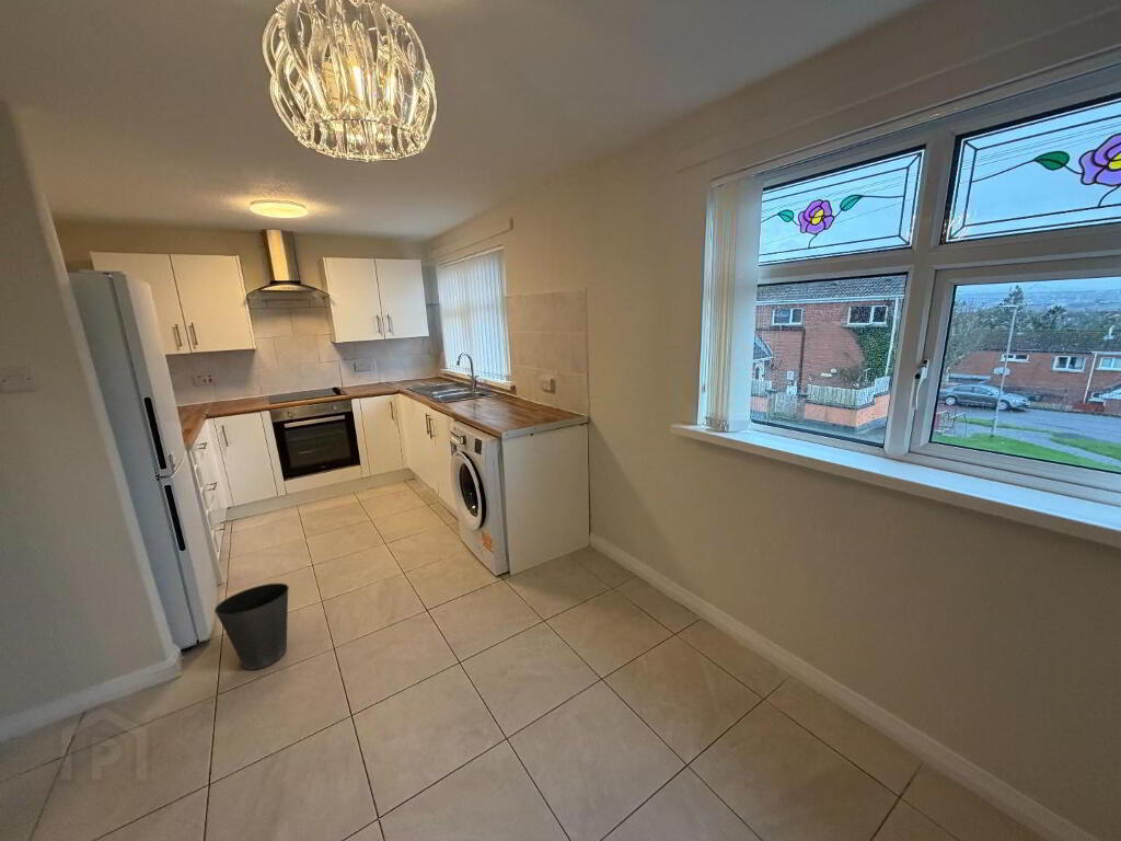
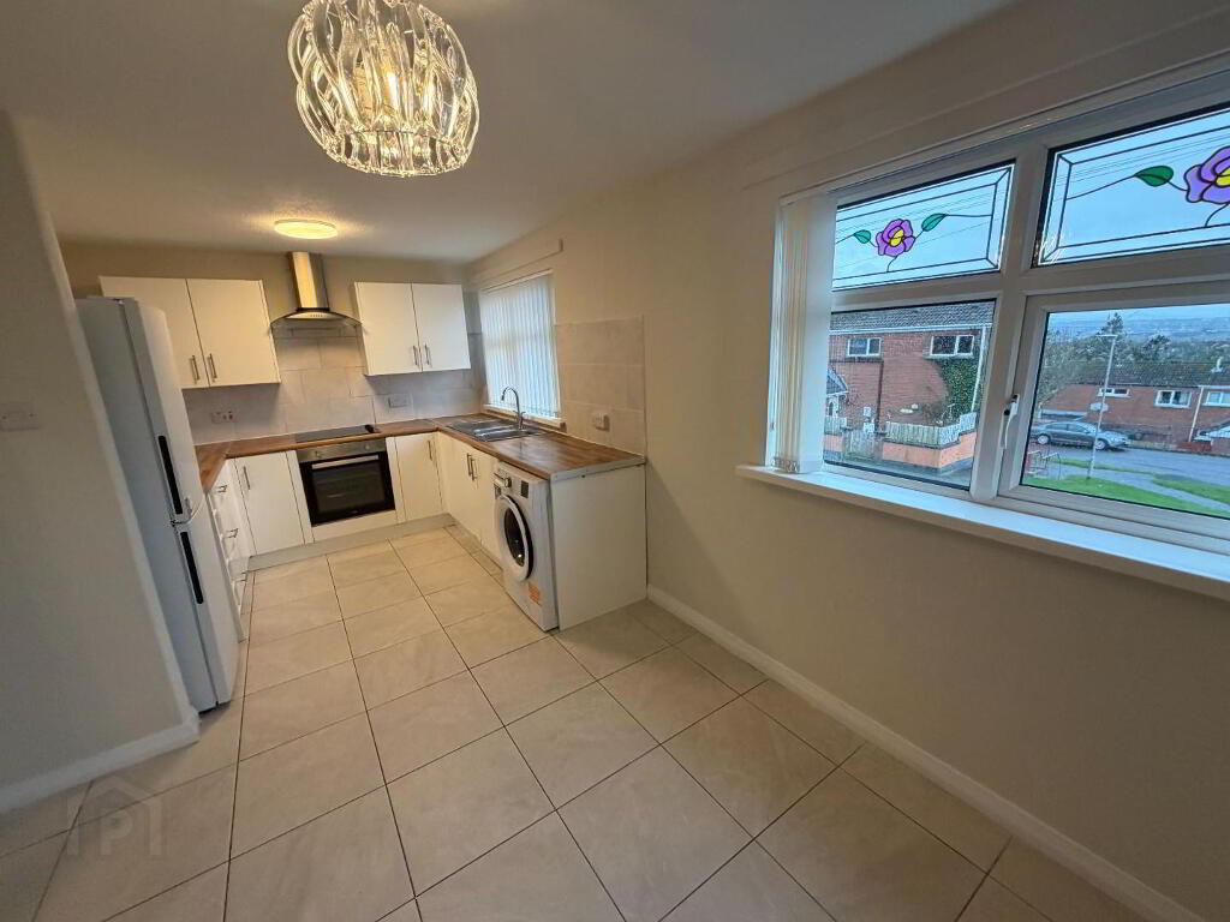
- waste basket (258, 626)
